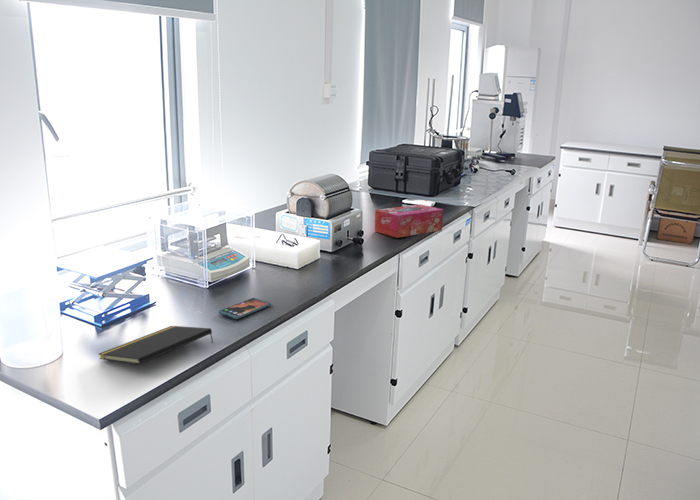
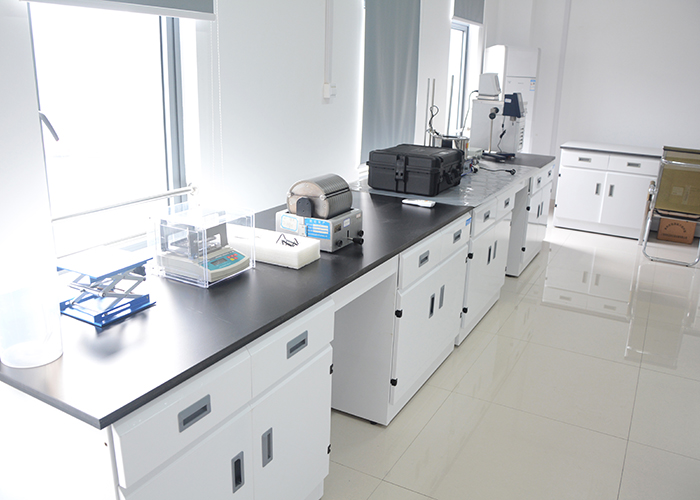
- smartphone (245, 307)
- notepad (156, 343)
- tissue box (409, 220)
